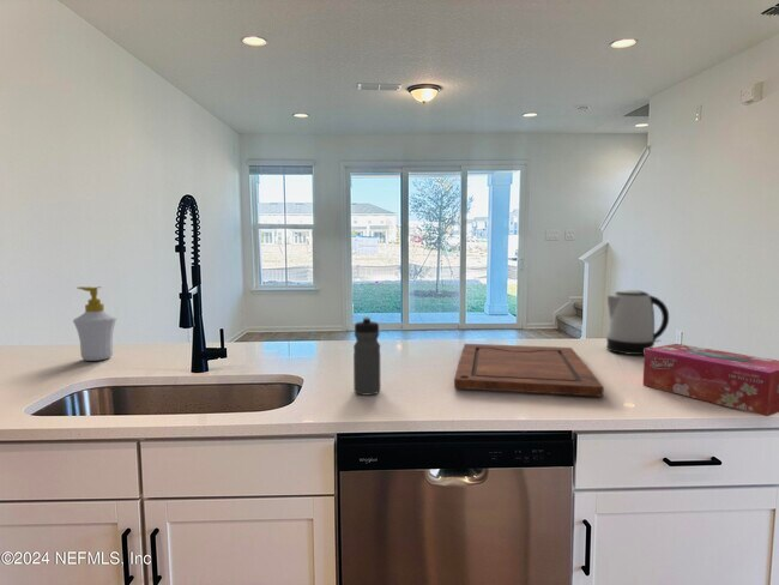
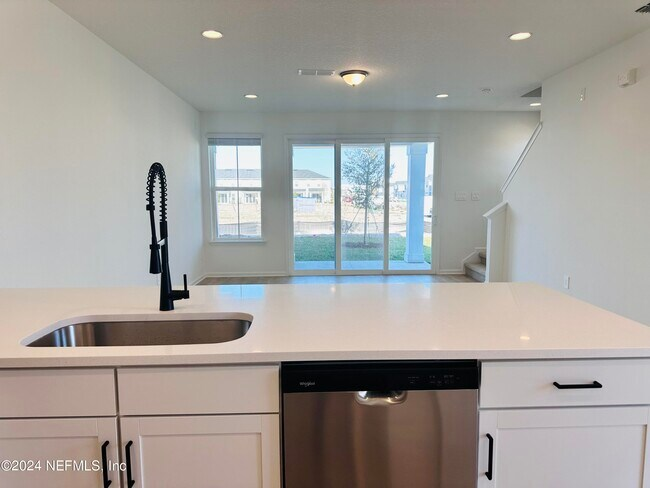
- kettle (636, 320)
- cutting board (520, 364)
- water bottle (367, 354)
- tissue box (715, 375)
- soap bottle (95, 322)
